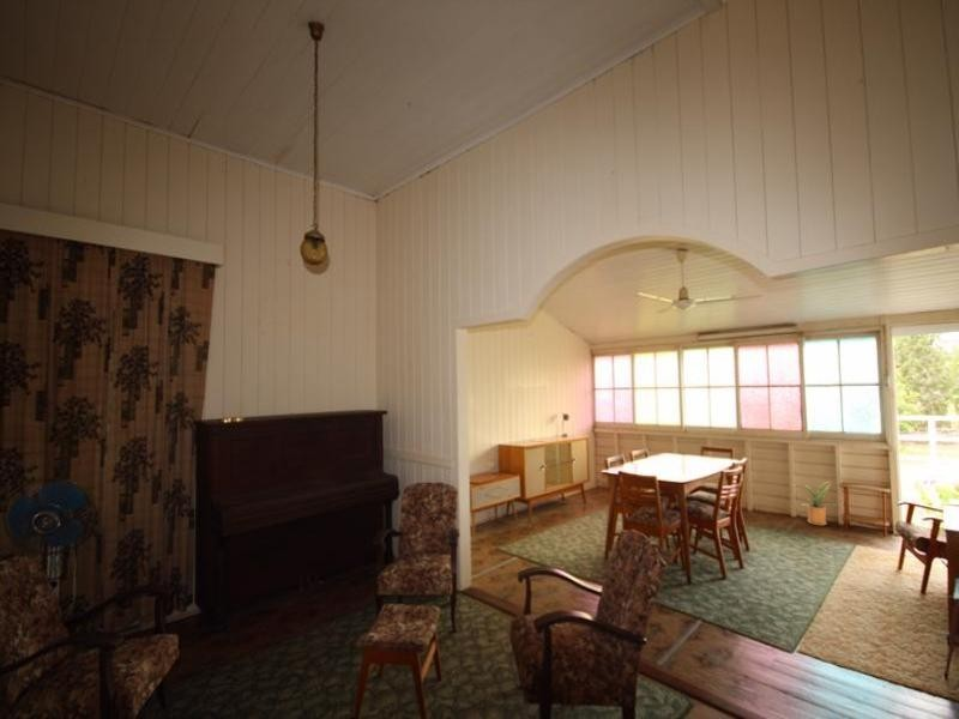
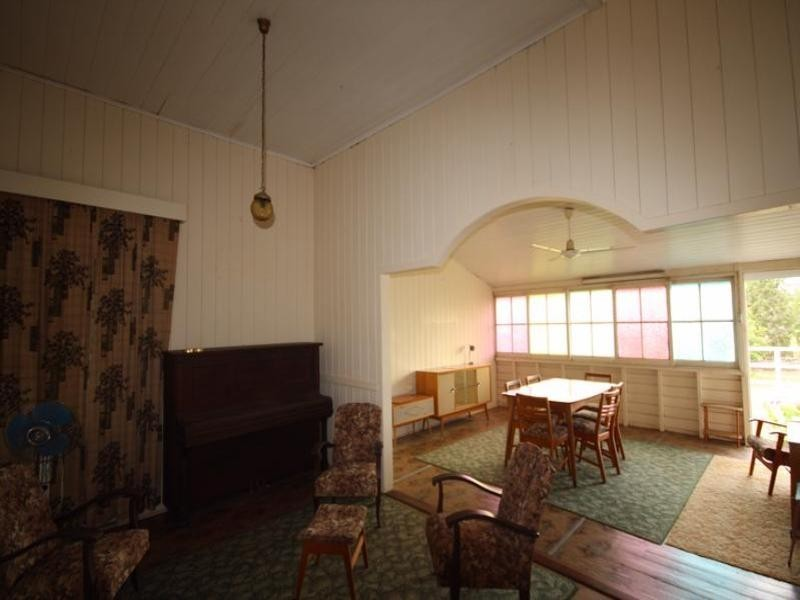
- house plant (815, 501)
